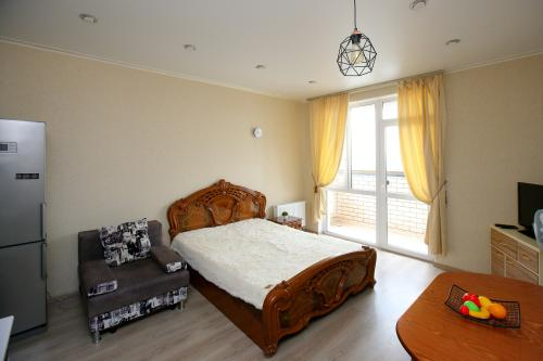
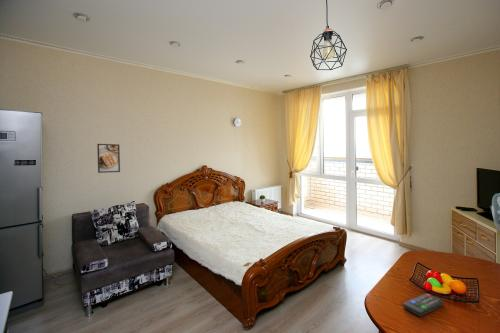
+ remote control (423, 303)
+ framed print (108, 158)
